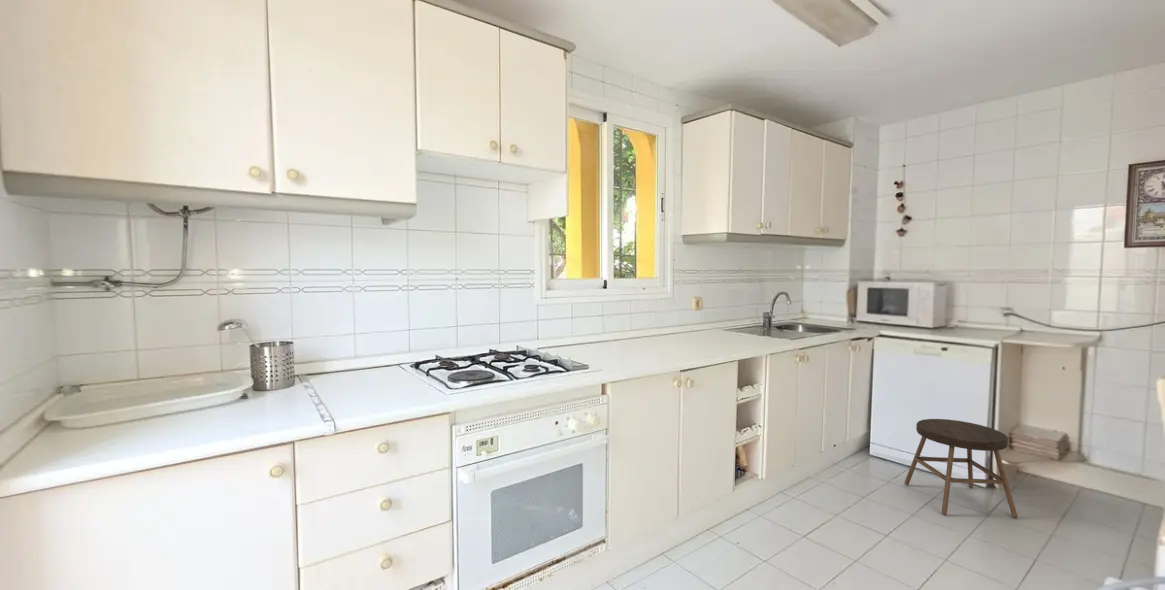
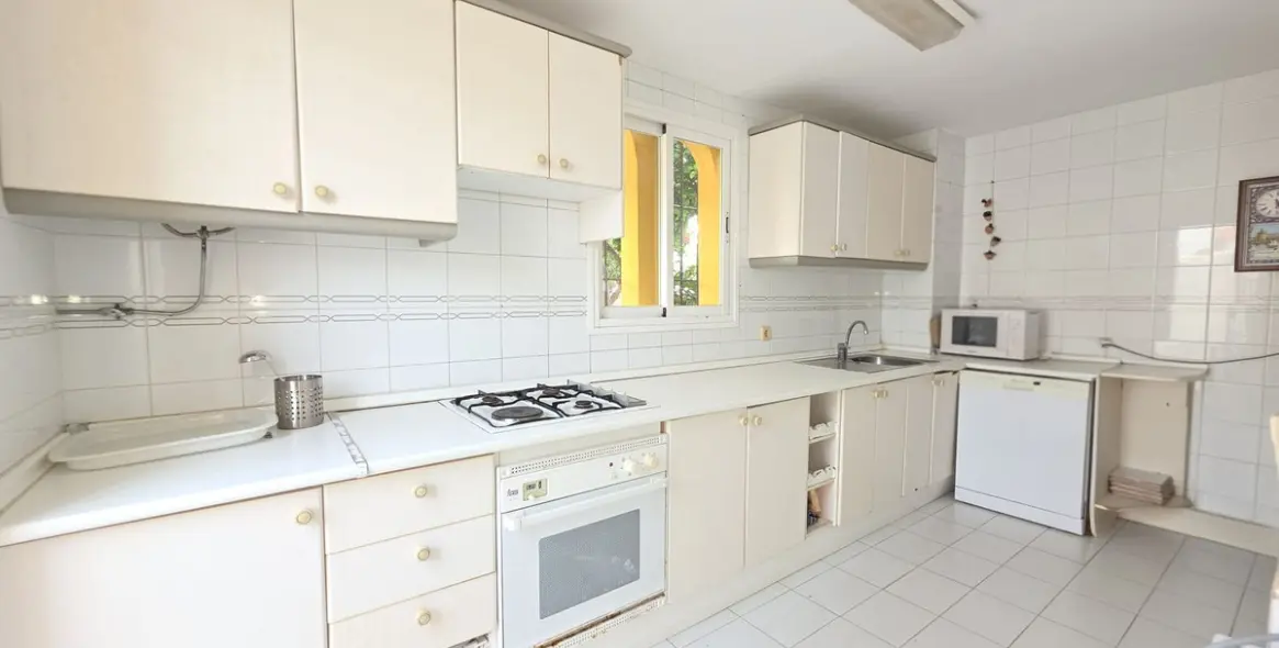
- stool (958, 461)
